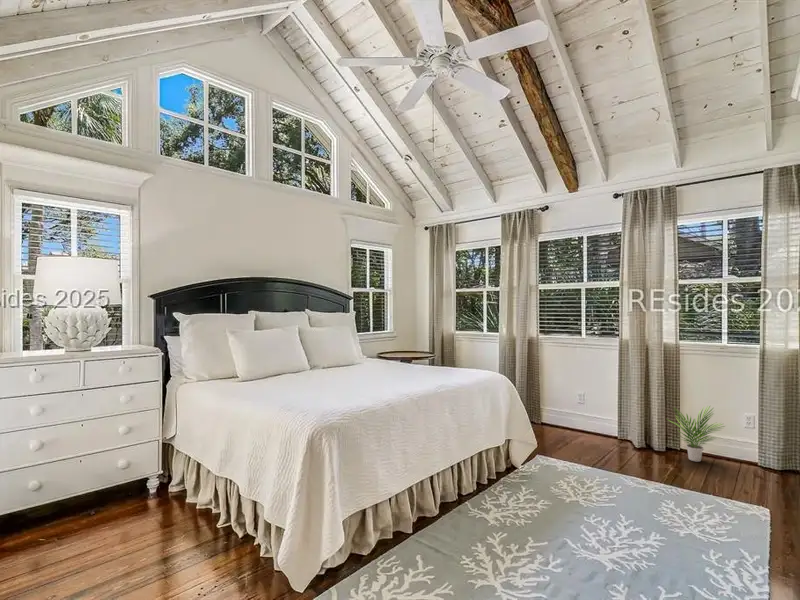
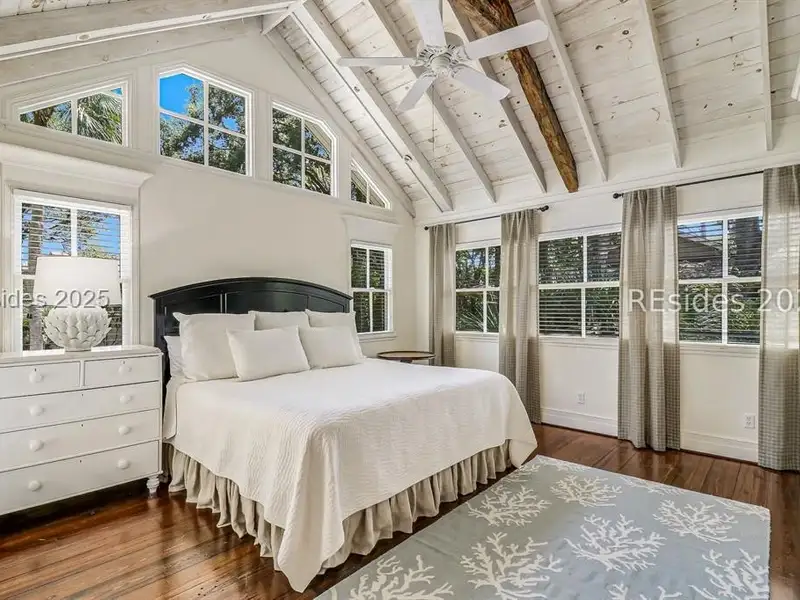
- potted plant (694, 433)
